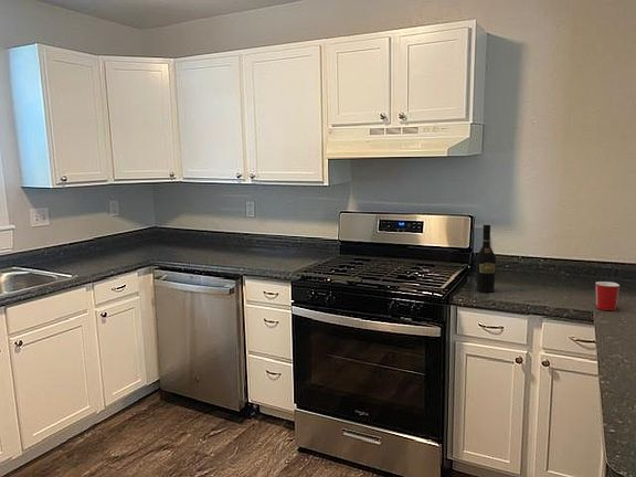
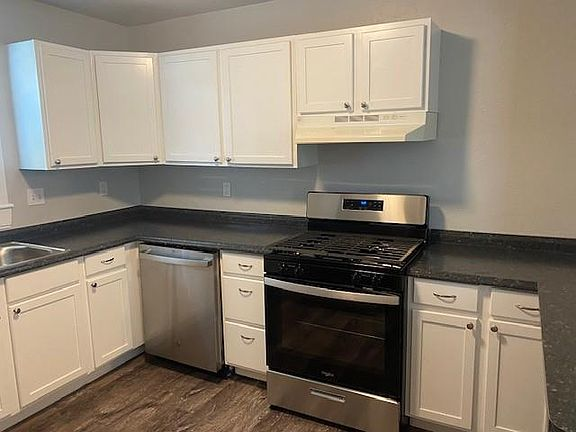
- mug (605, 295)
- wine bottle (486, 257)
